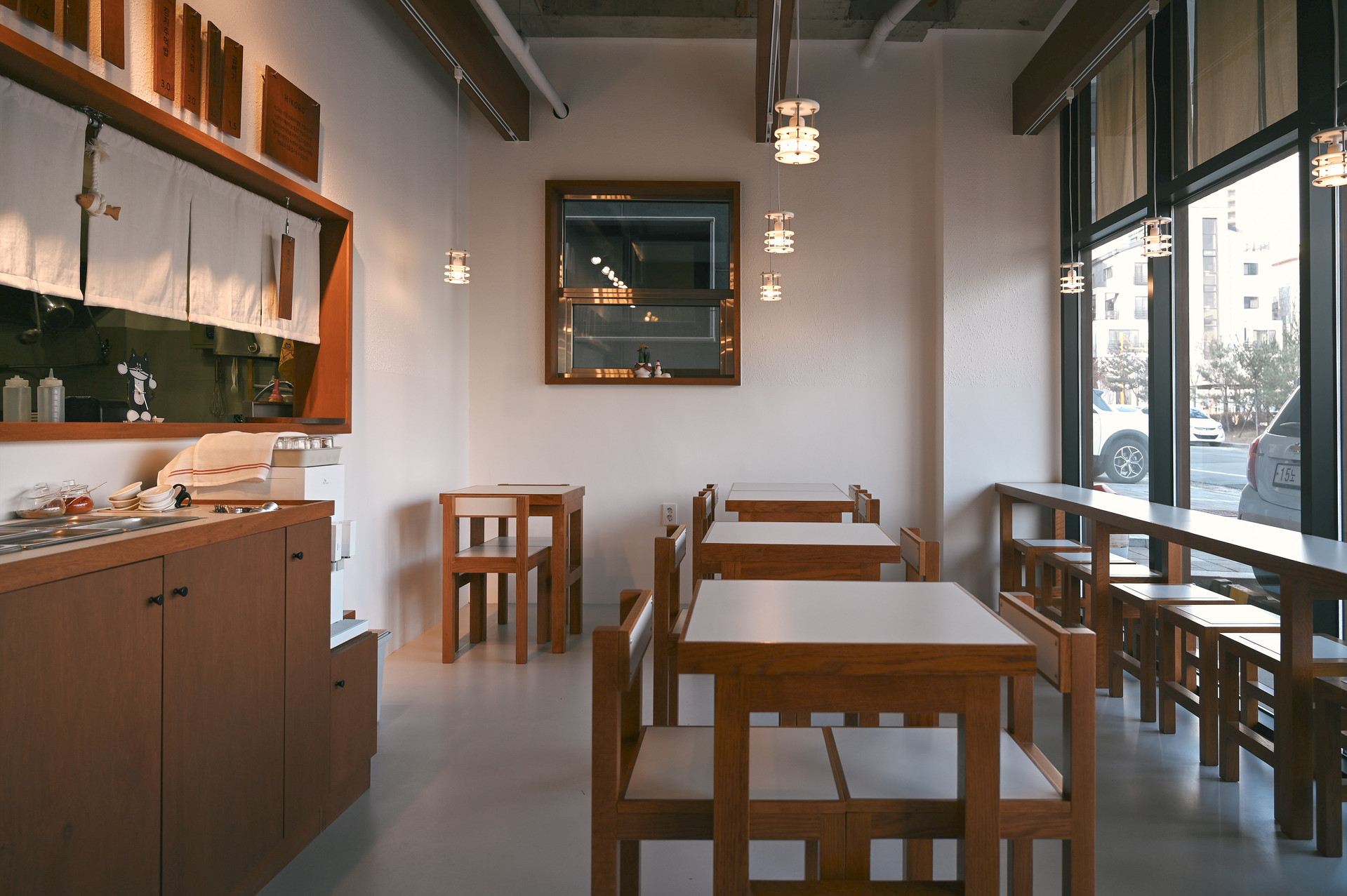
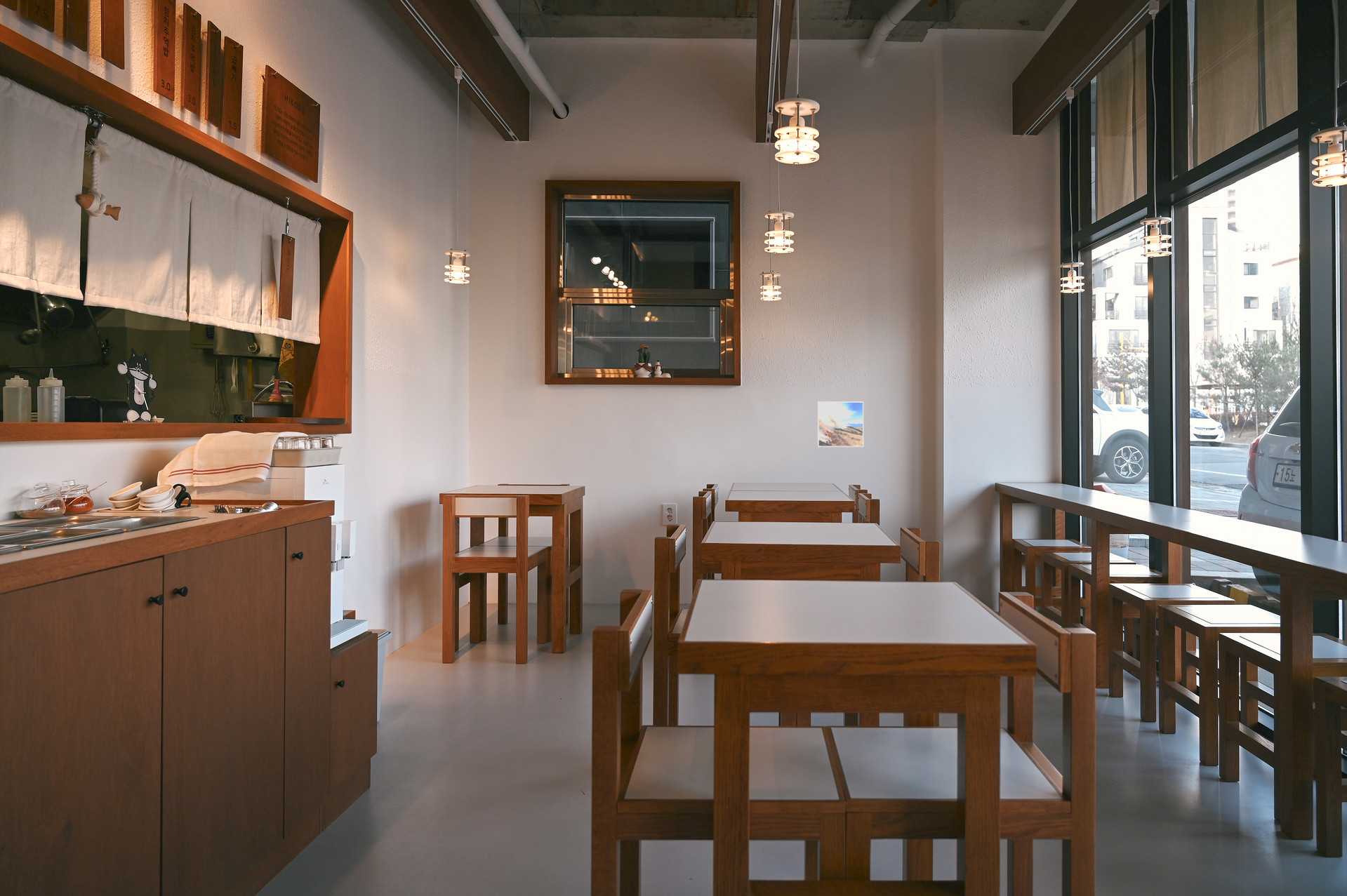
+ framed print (840, 424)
